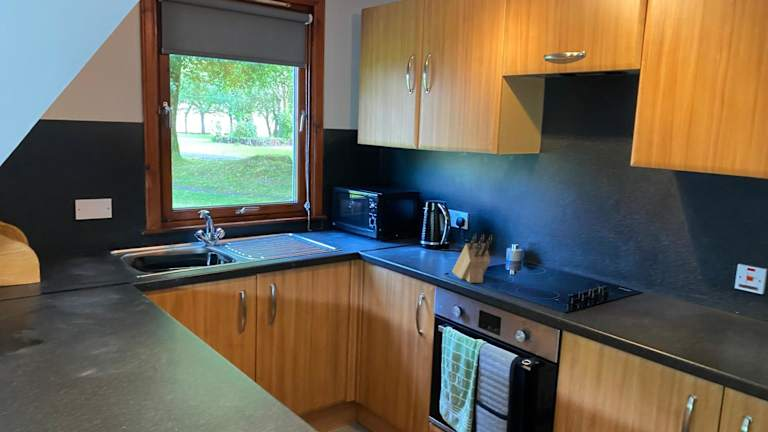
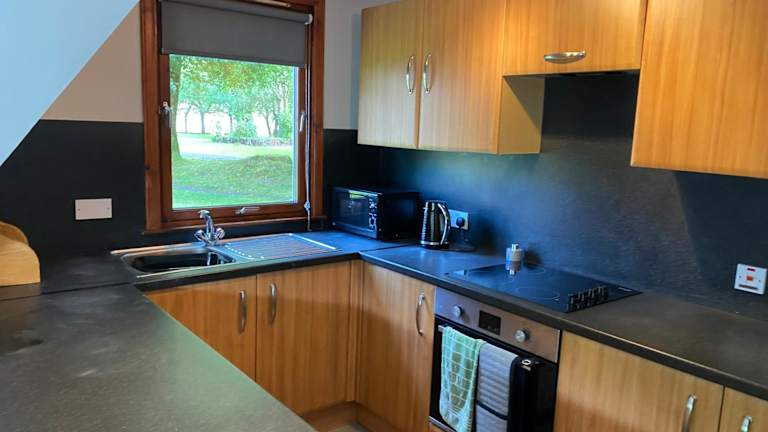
- knife block (472, 254)
